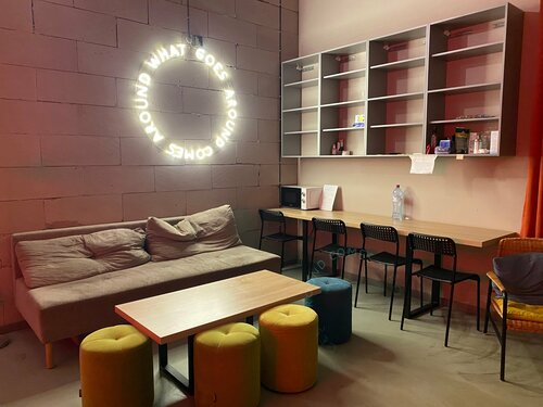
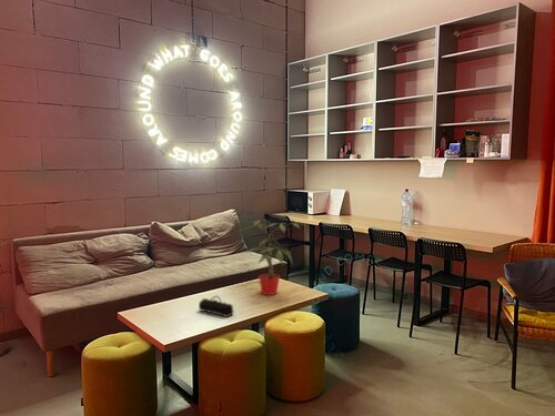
+ pencil case (215, 304)
+ potted plant (270, 255)
